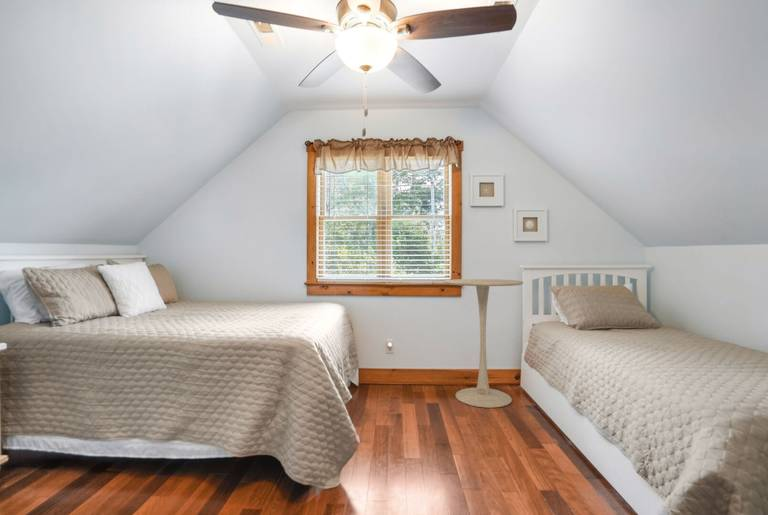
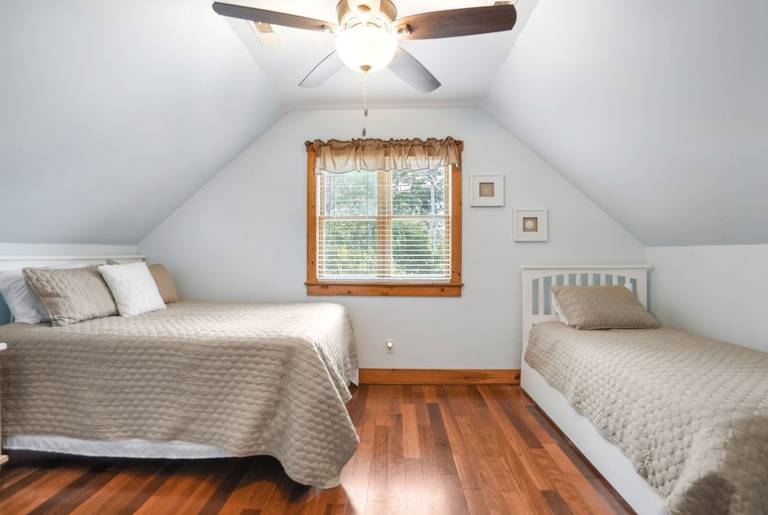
- pedestal table (482, 339)
